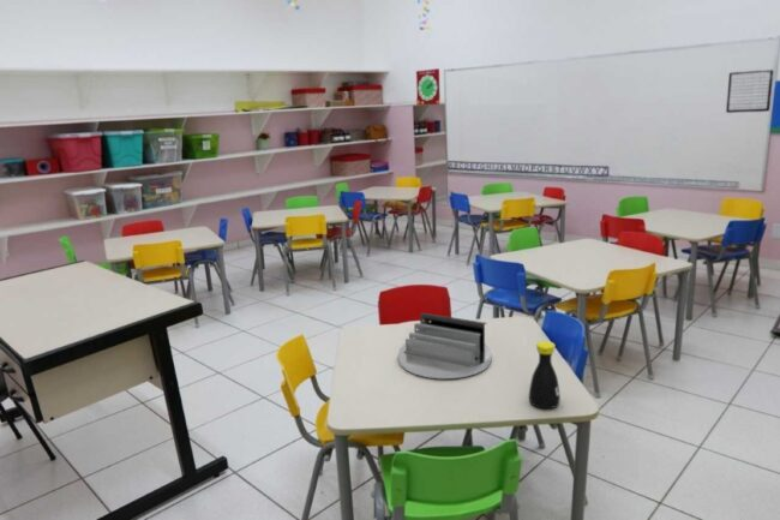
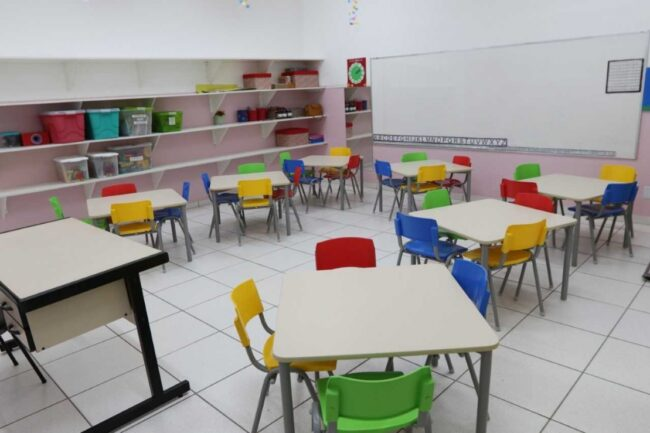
- bottle (545, 373)
- desk organizer (444, 341)
